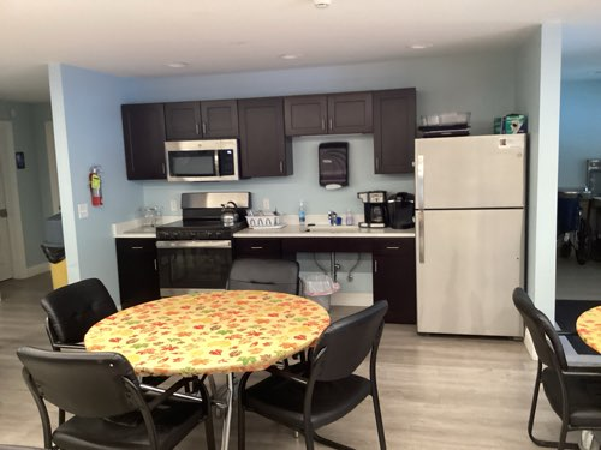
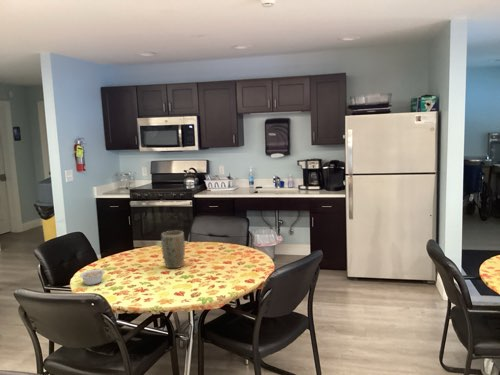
+ plant pot (173, 249)
+ legume (93, 276)
